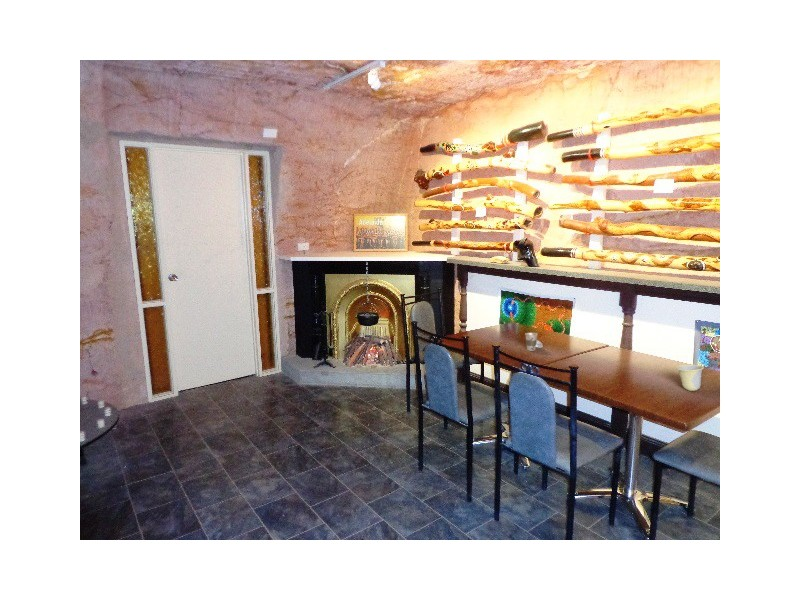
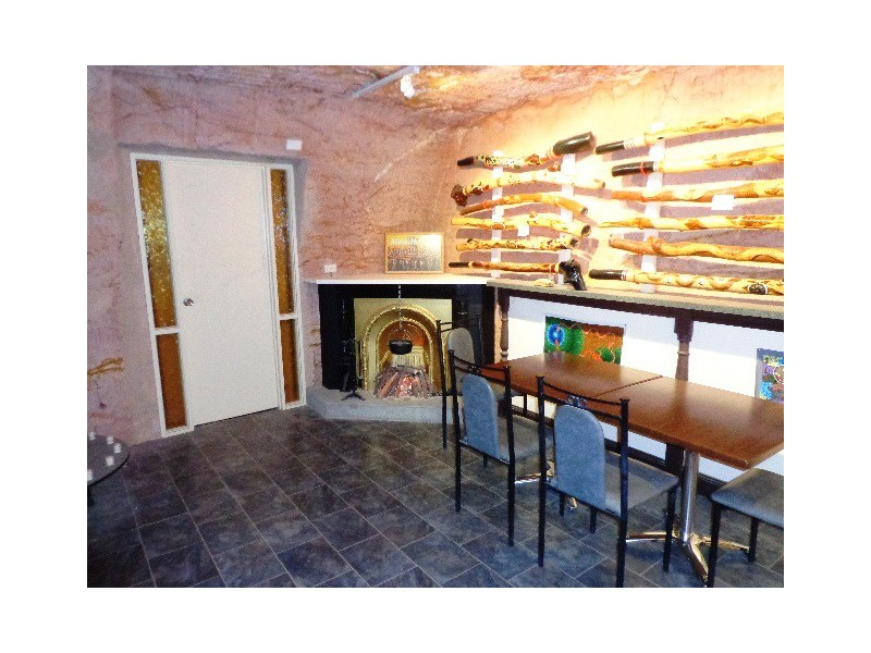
- cup (533, 341)
- cup (689, 377)
